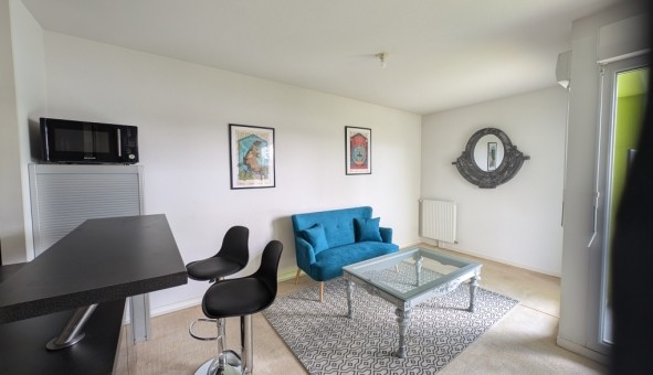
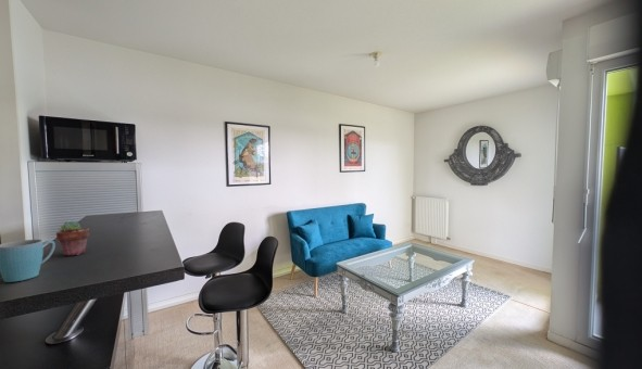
+ potted succulent (73, 237)
+ mug (28, 258)
